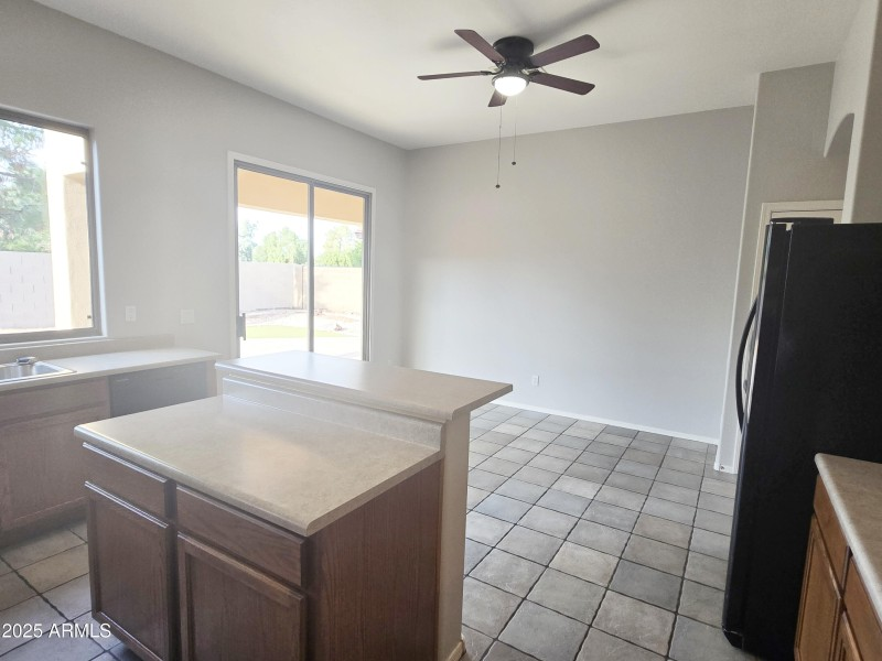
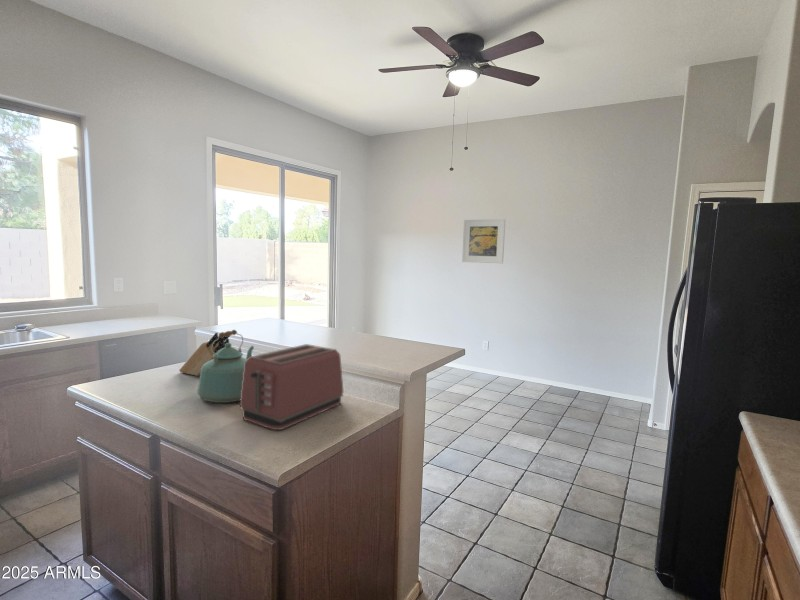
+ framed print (483, 241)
+ knife block (206, 351)
+ toaster (292, 382)
+ kettle (232, 362)
